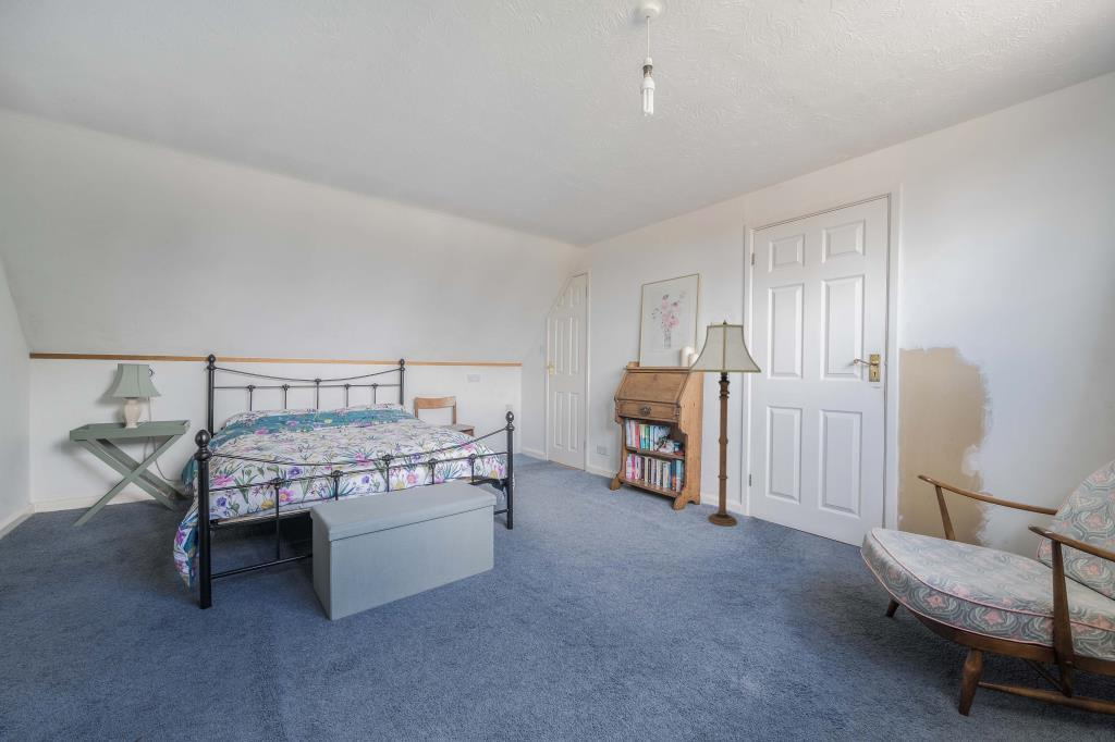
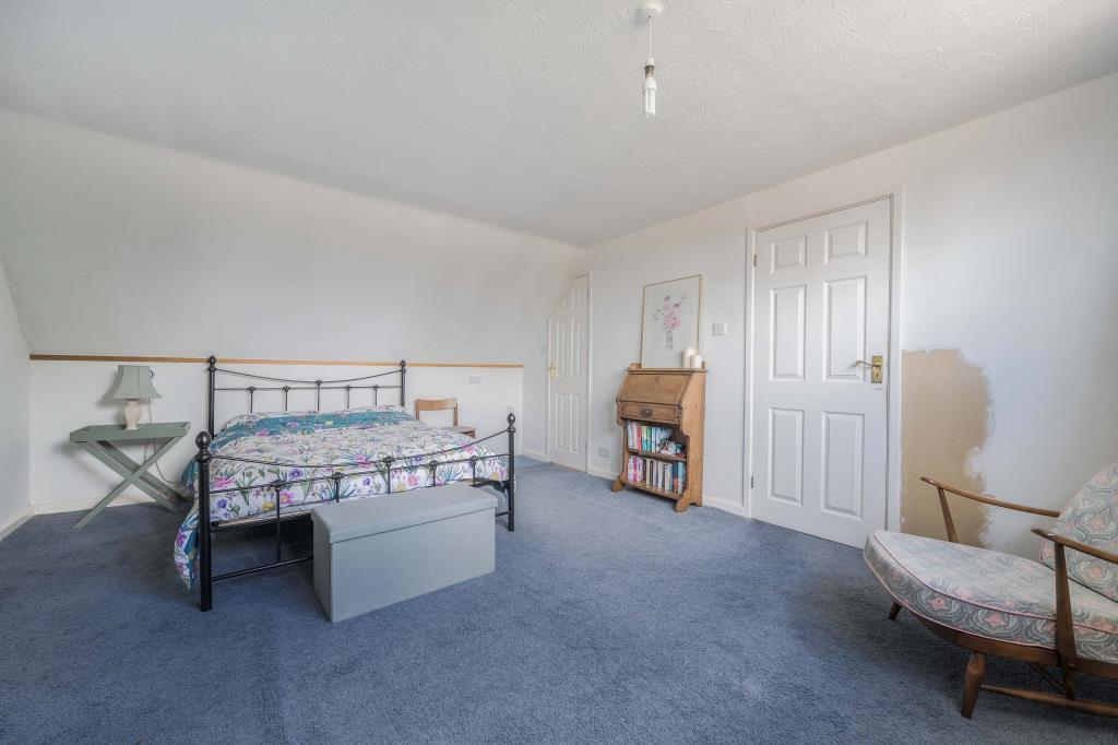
- floor lamp (723, 420)
